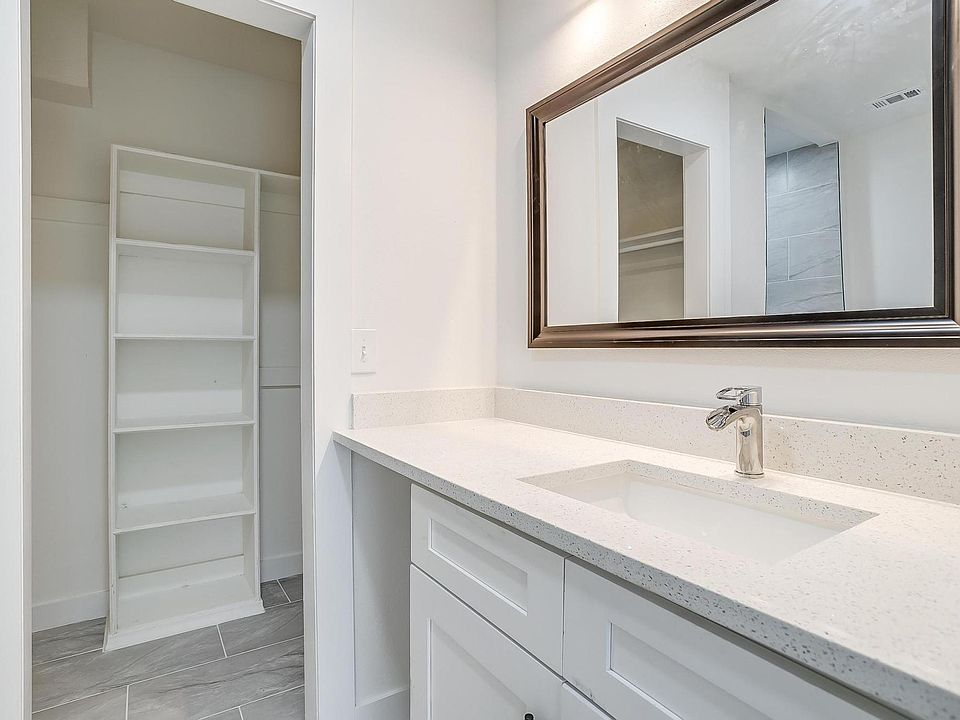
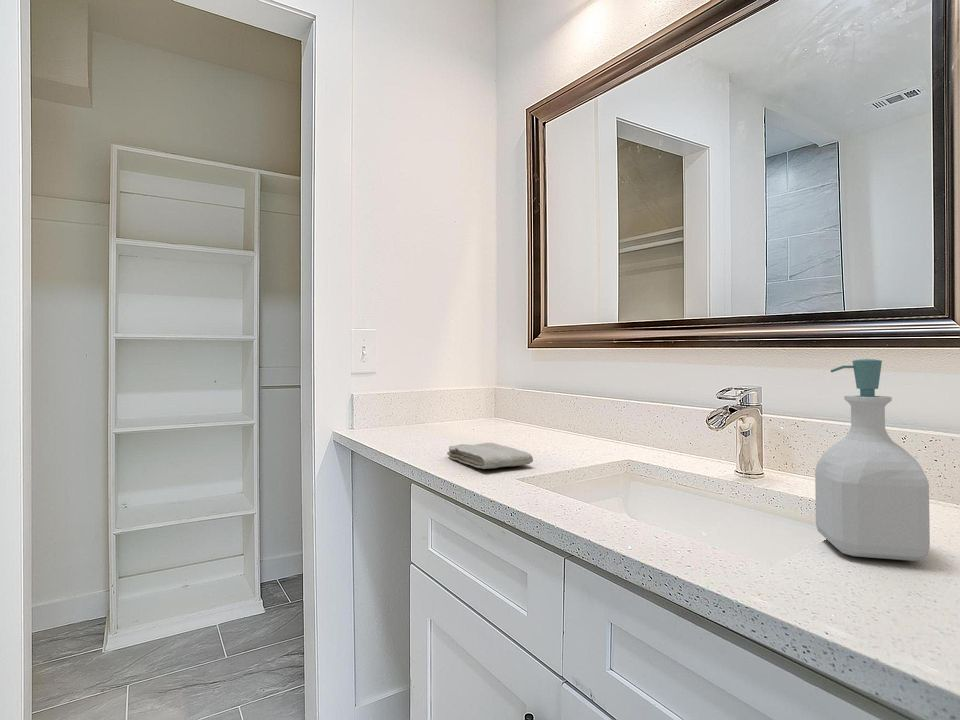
+ soap bottle (868, 454)
+ washcloth (487, 454)
